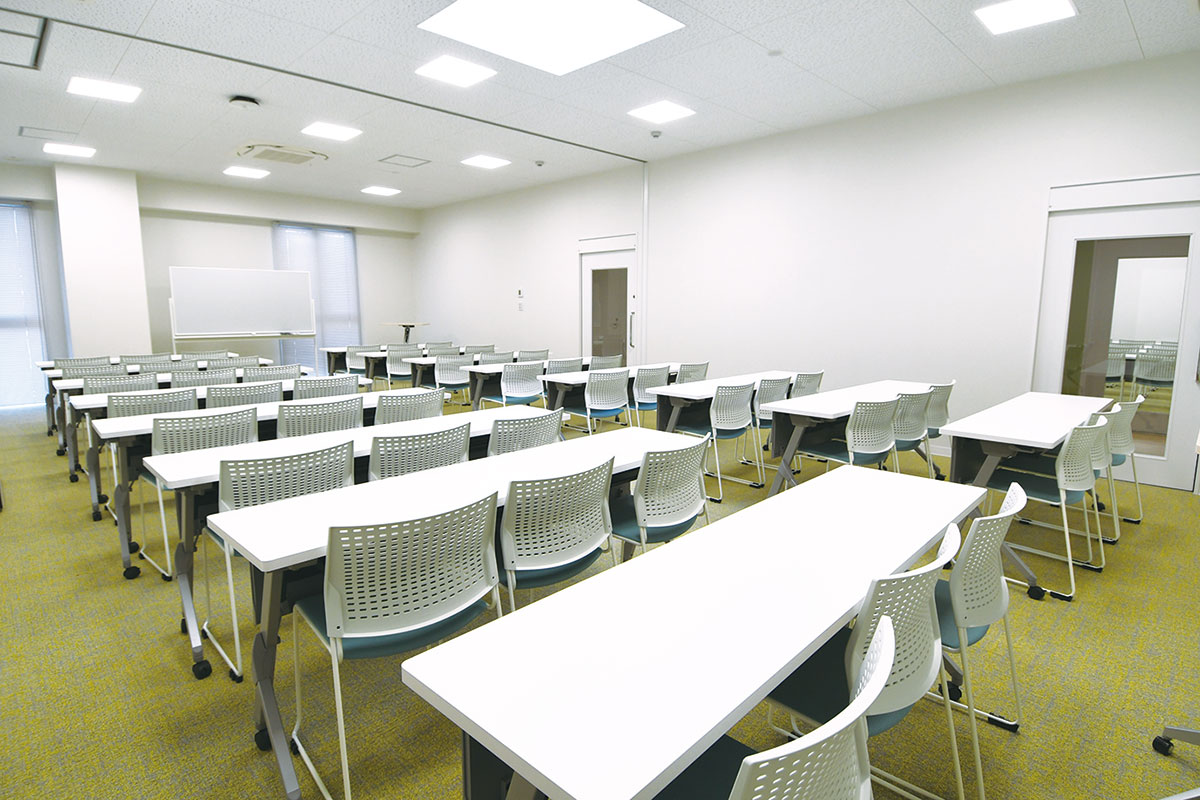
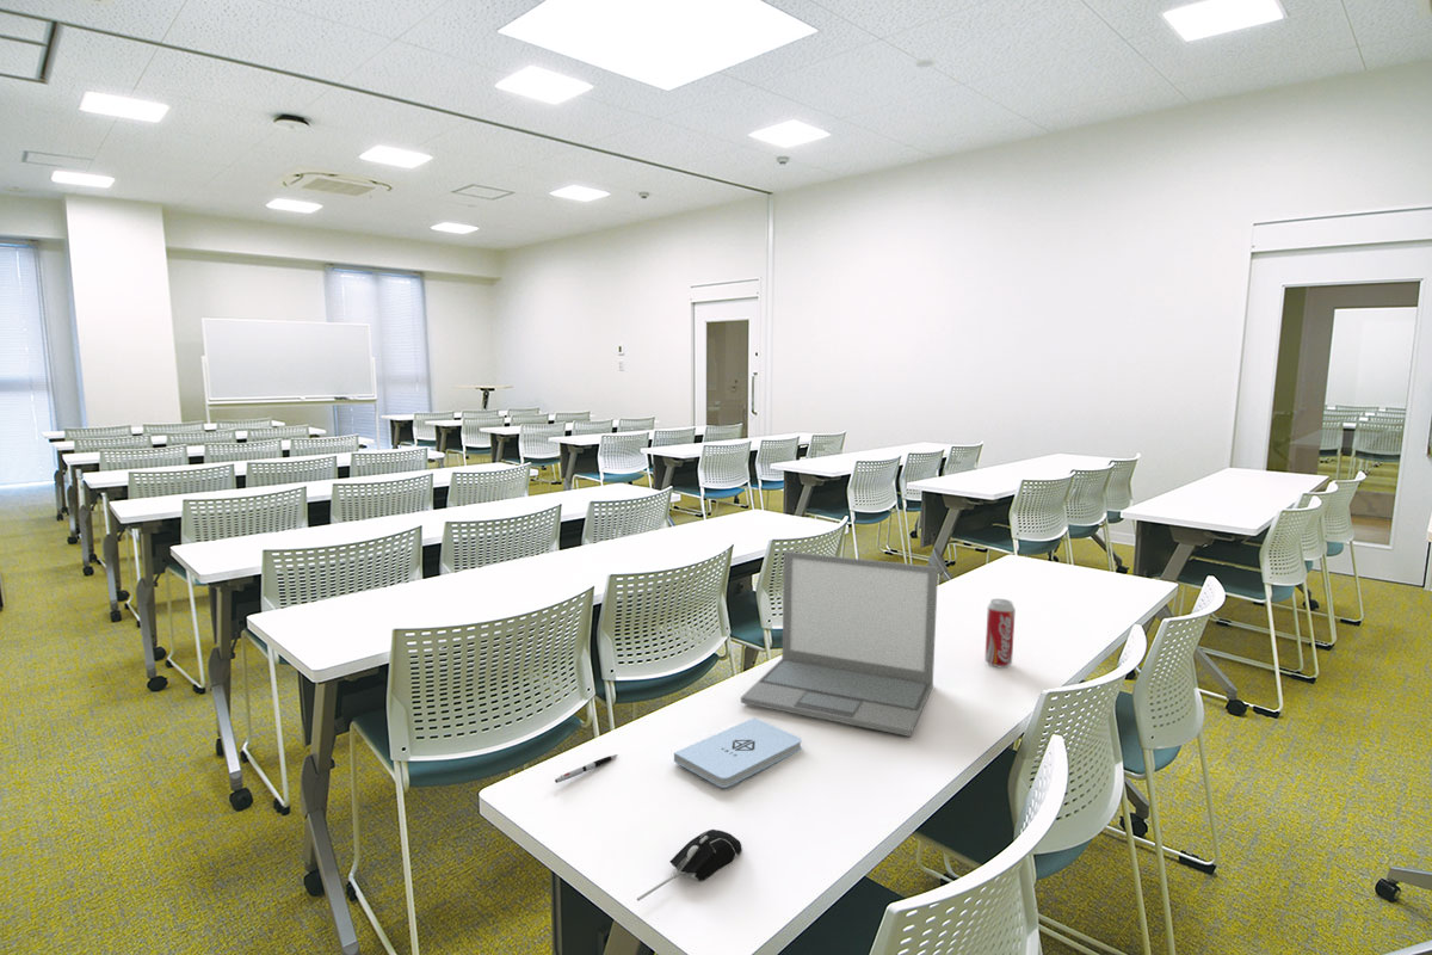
+ beverage can (999, 633)
+ pen (587, 766)
+ notepad (740, 750)
+ laptop (840, 633)
+ computer mouse (689, 858)
